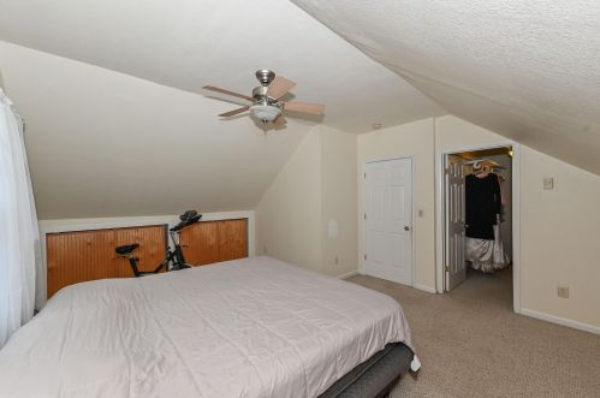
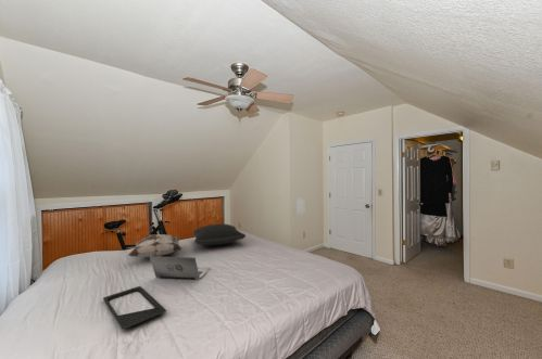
+ pillow (217, 233)
+ laptop (181, 262)
+ decorative pillow (156, 245)
+ serving tray (133, 312)
